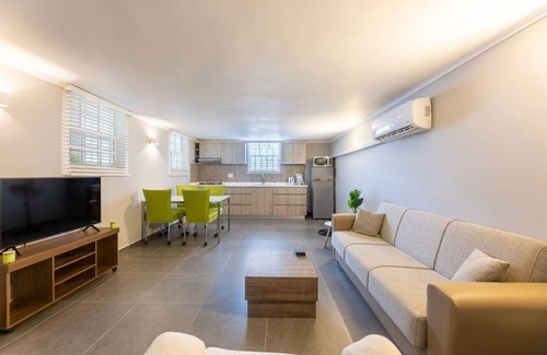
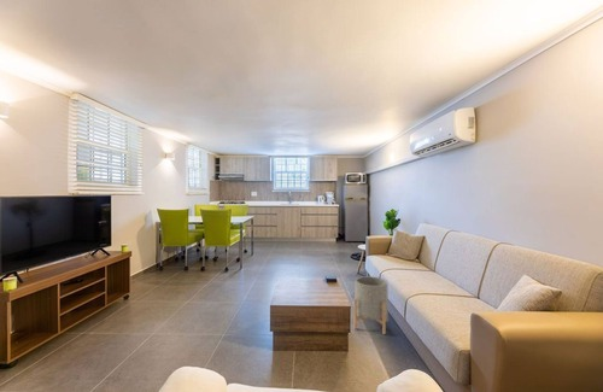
+ planter (370, 303)
